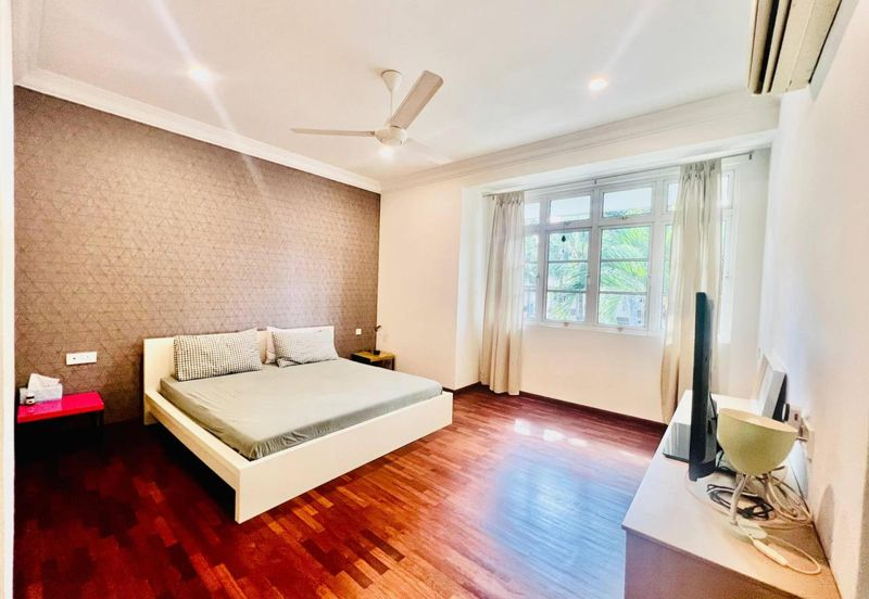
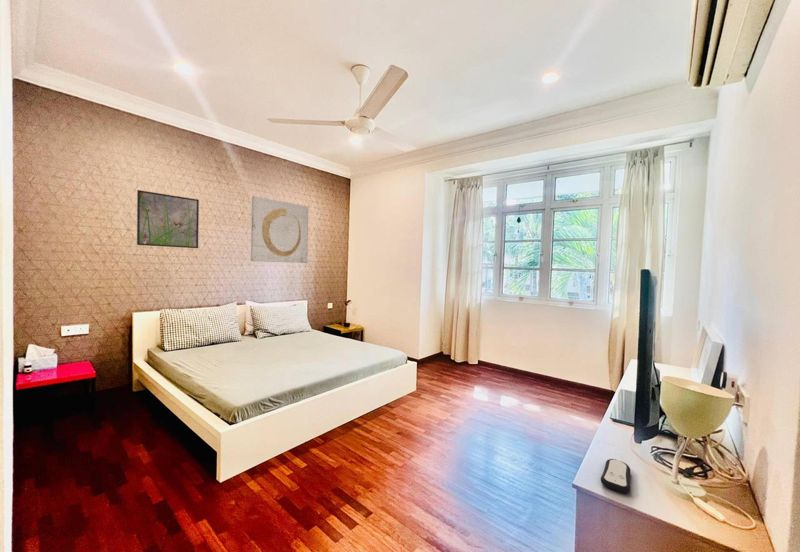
+ remote control (616, 474)
+ wall art (281, 232)
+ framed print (169, 221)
